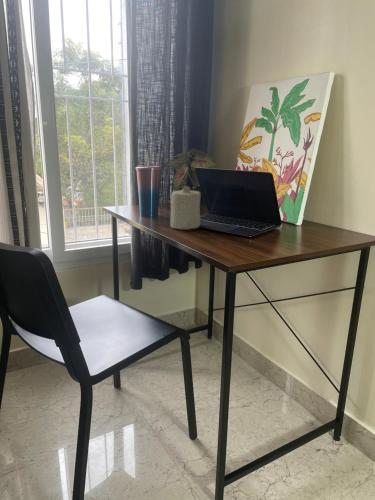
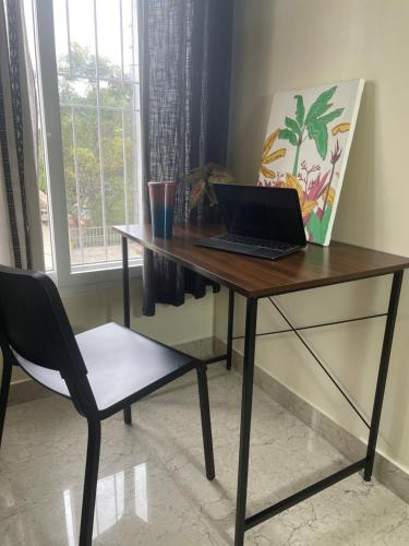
- candle (186, 206)
